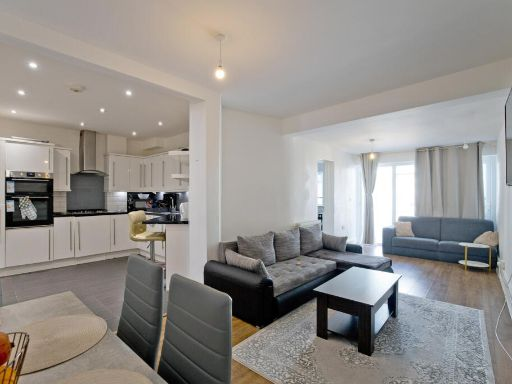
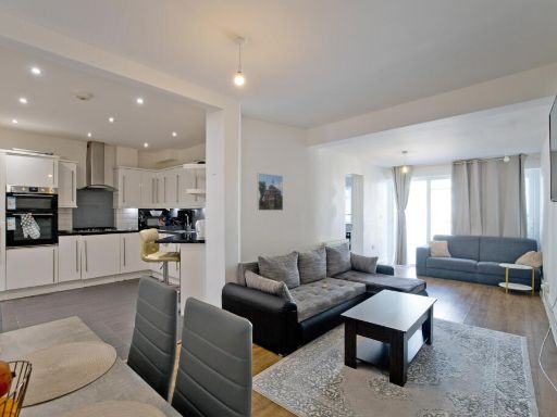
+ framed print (270, 192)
